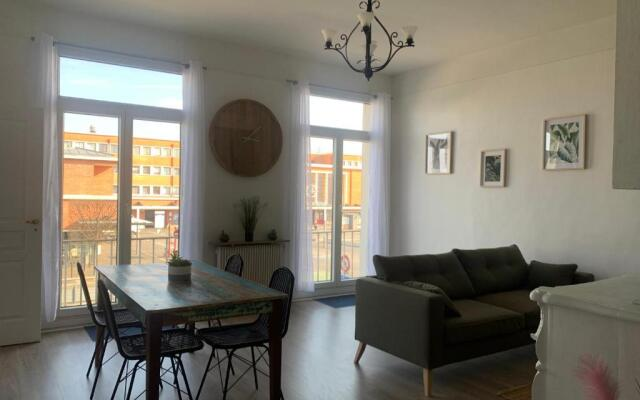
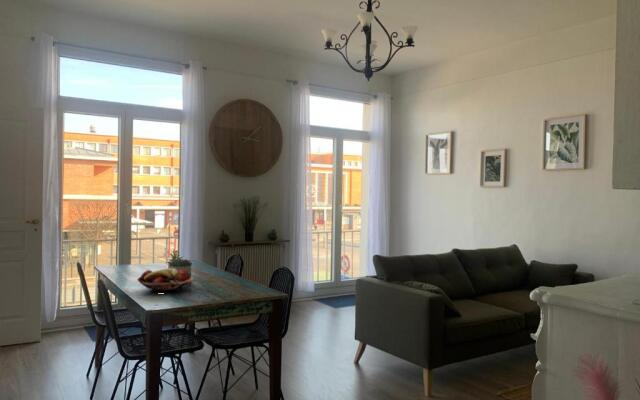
+ fruit basket (166, 278)
